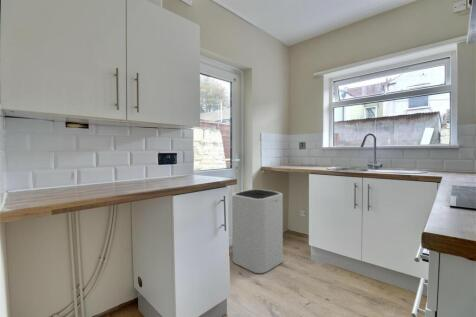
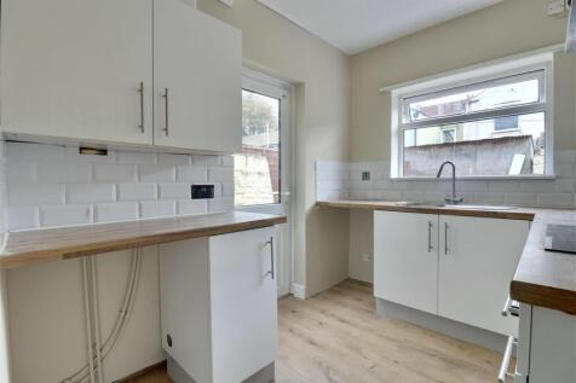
- trash can (257, 226)
